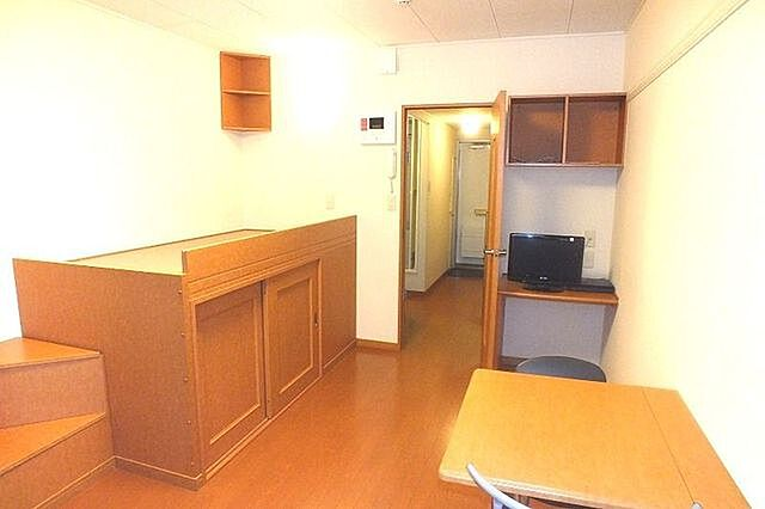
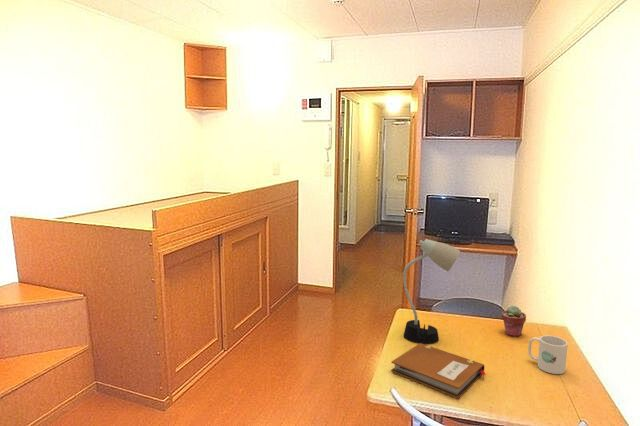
+ desk lamp (409, 295)
+ mug (546, 352)
+ potted succulent (513, 319)
+ notebook (439, 367)
